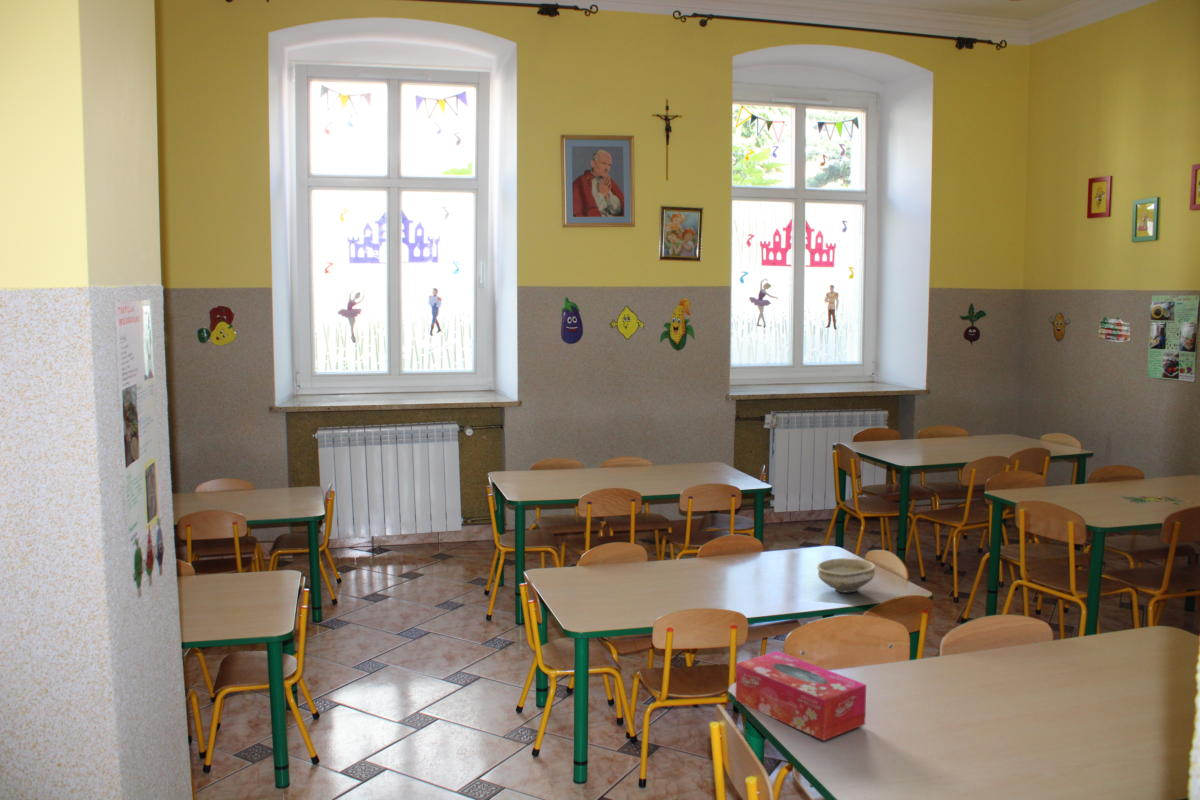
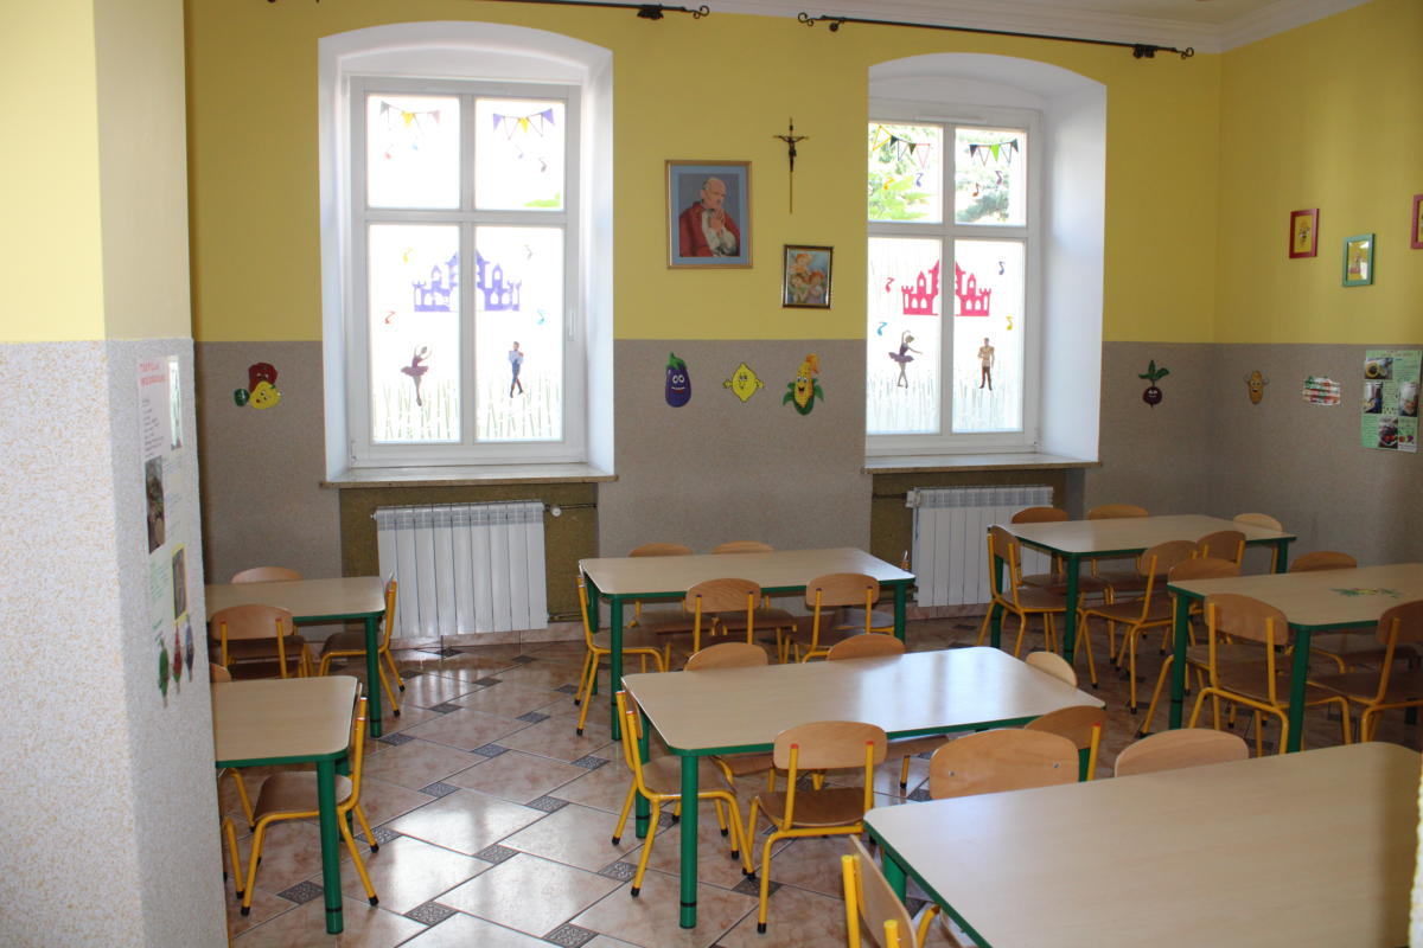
- bowl (845, 577)
- tissue box (798, 693)
